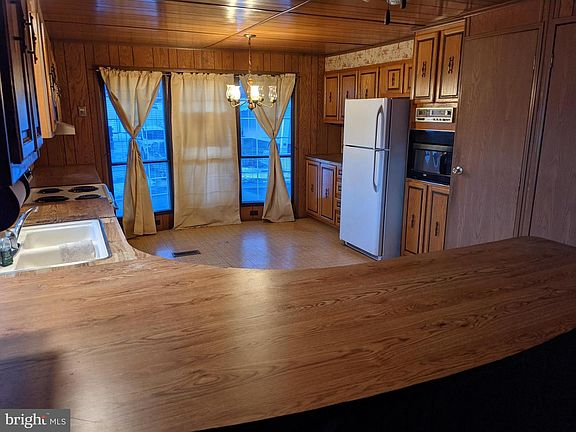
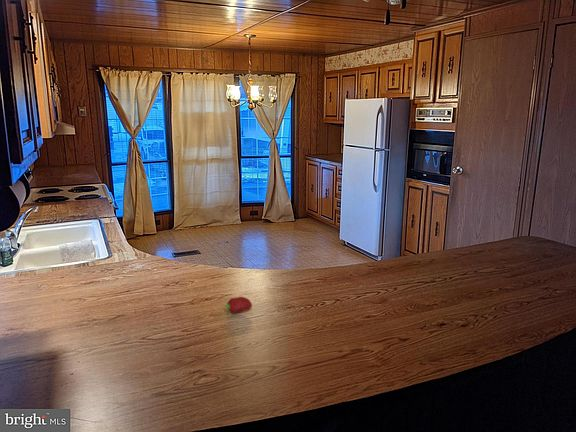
+ fruit (237, 304)
